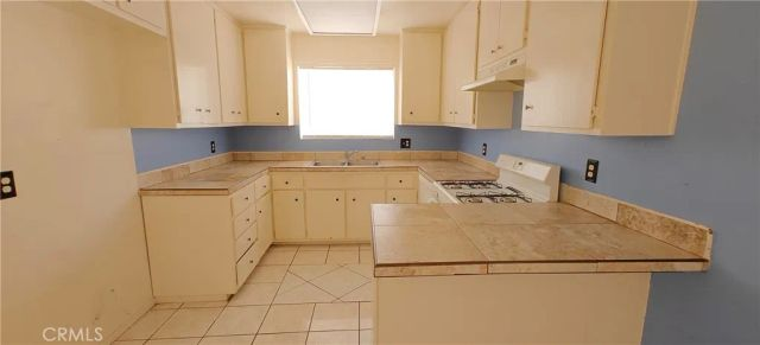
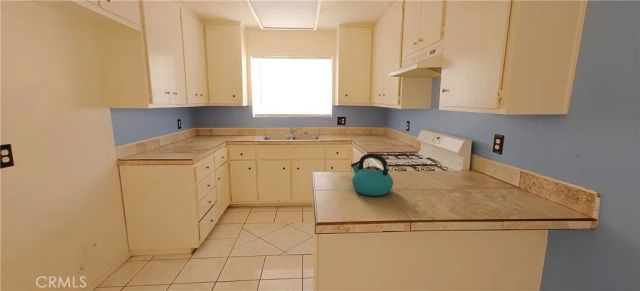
+ kettle (370, 171)
